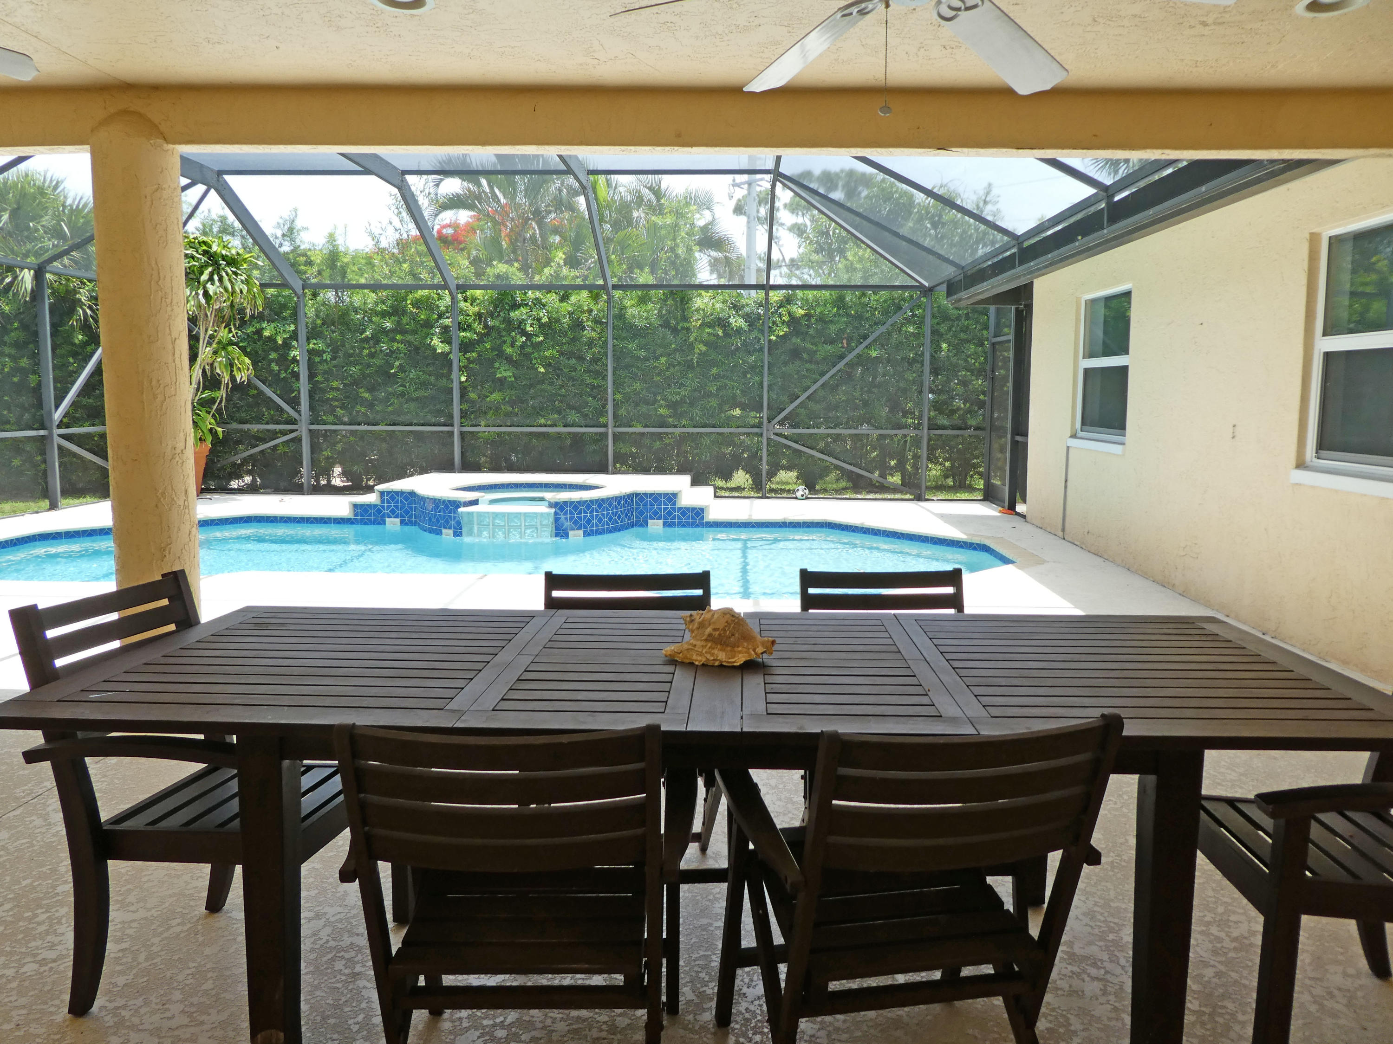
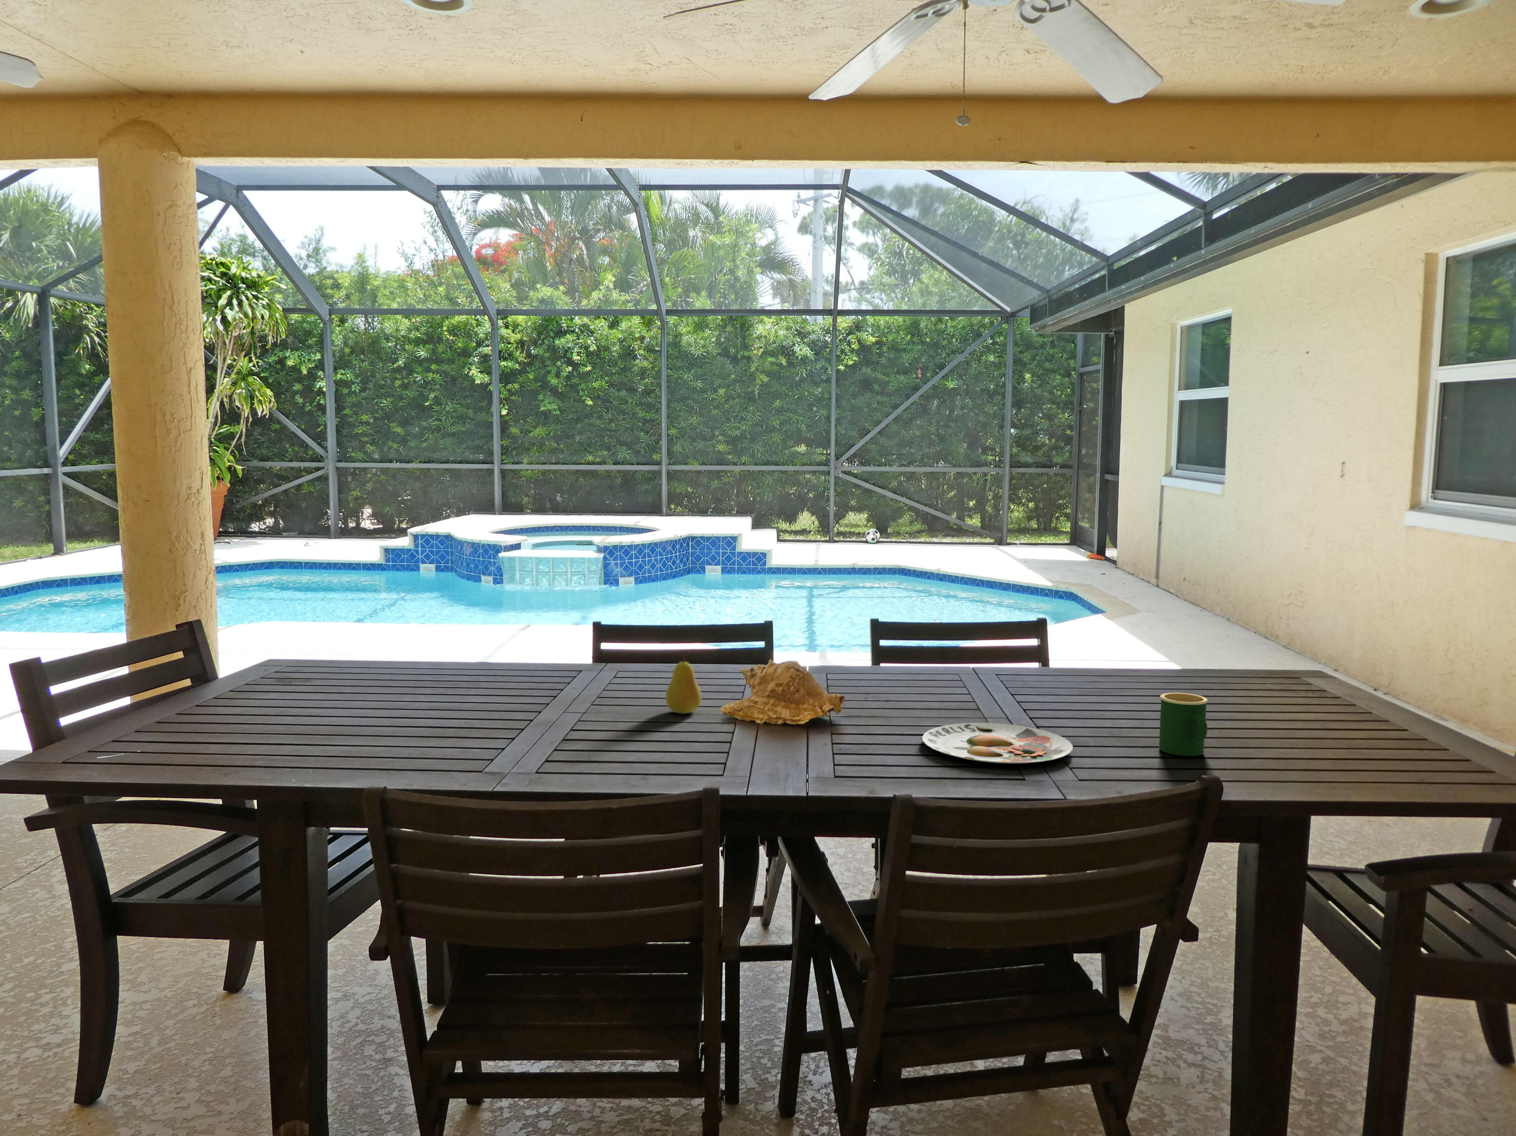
+ plate (996, 743)
+ fruit (683, 683)
+ mug (1188, 727)
